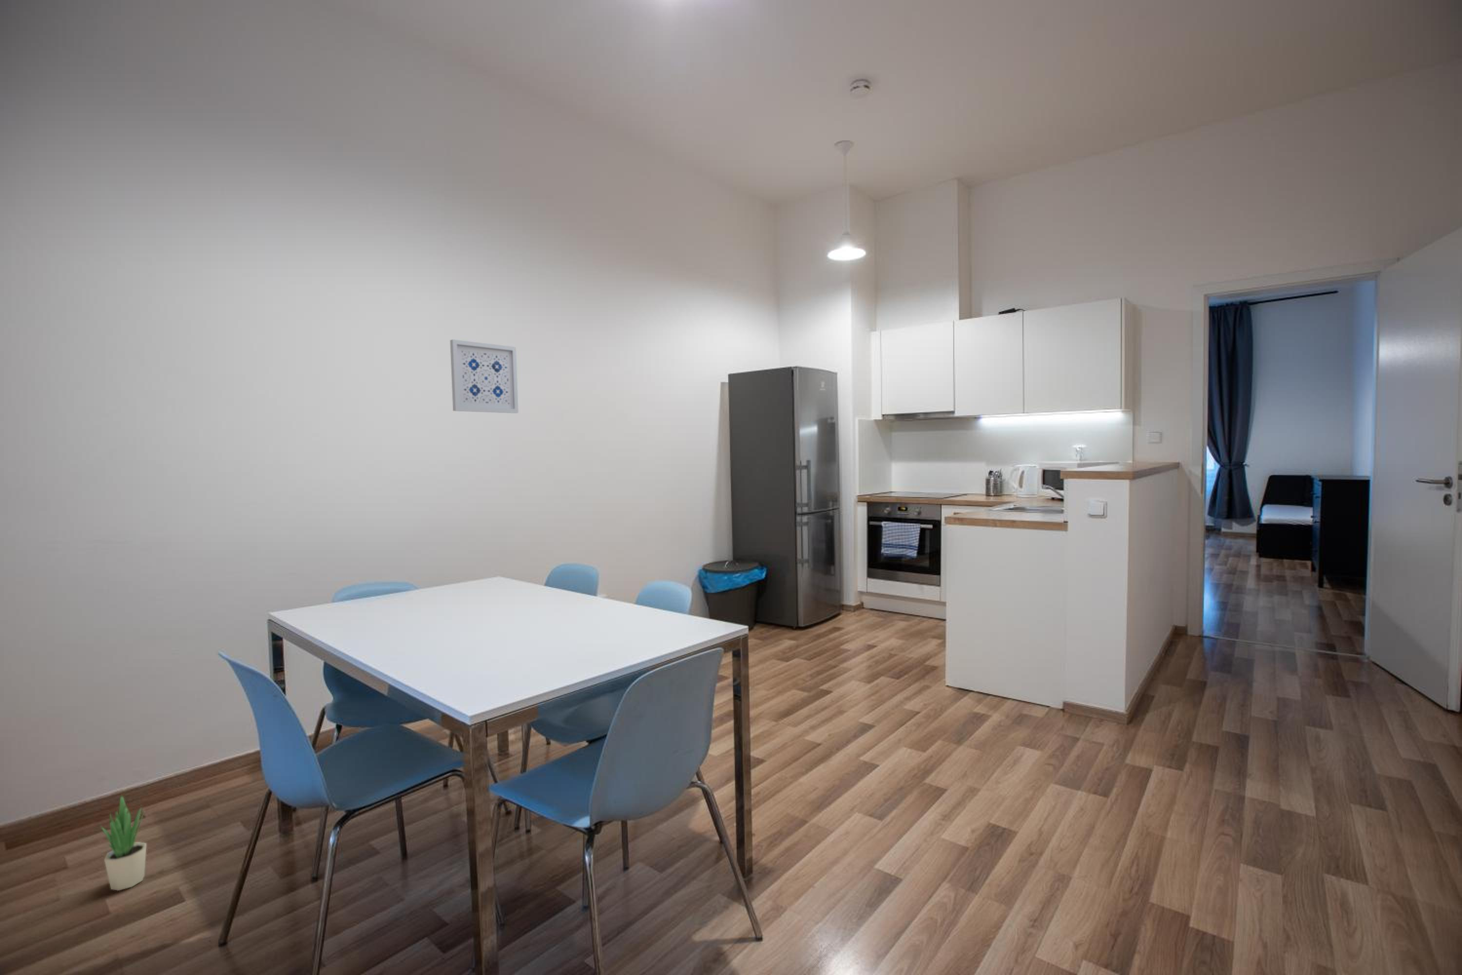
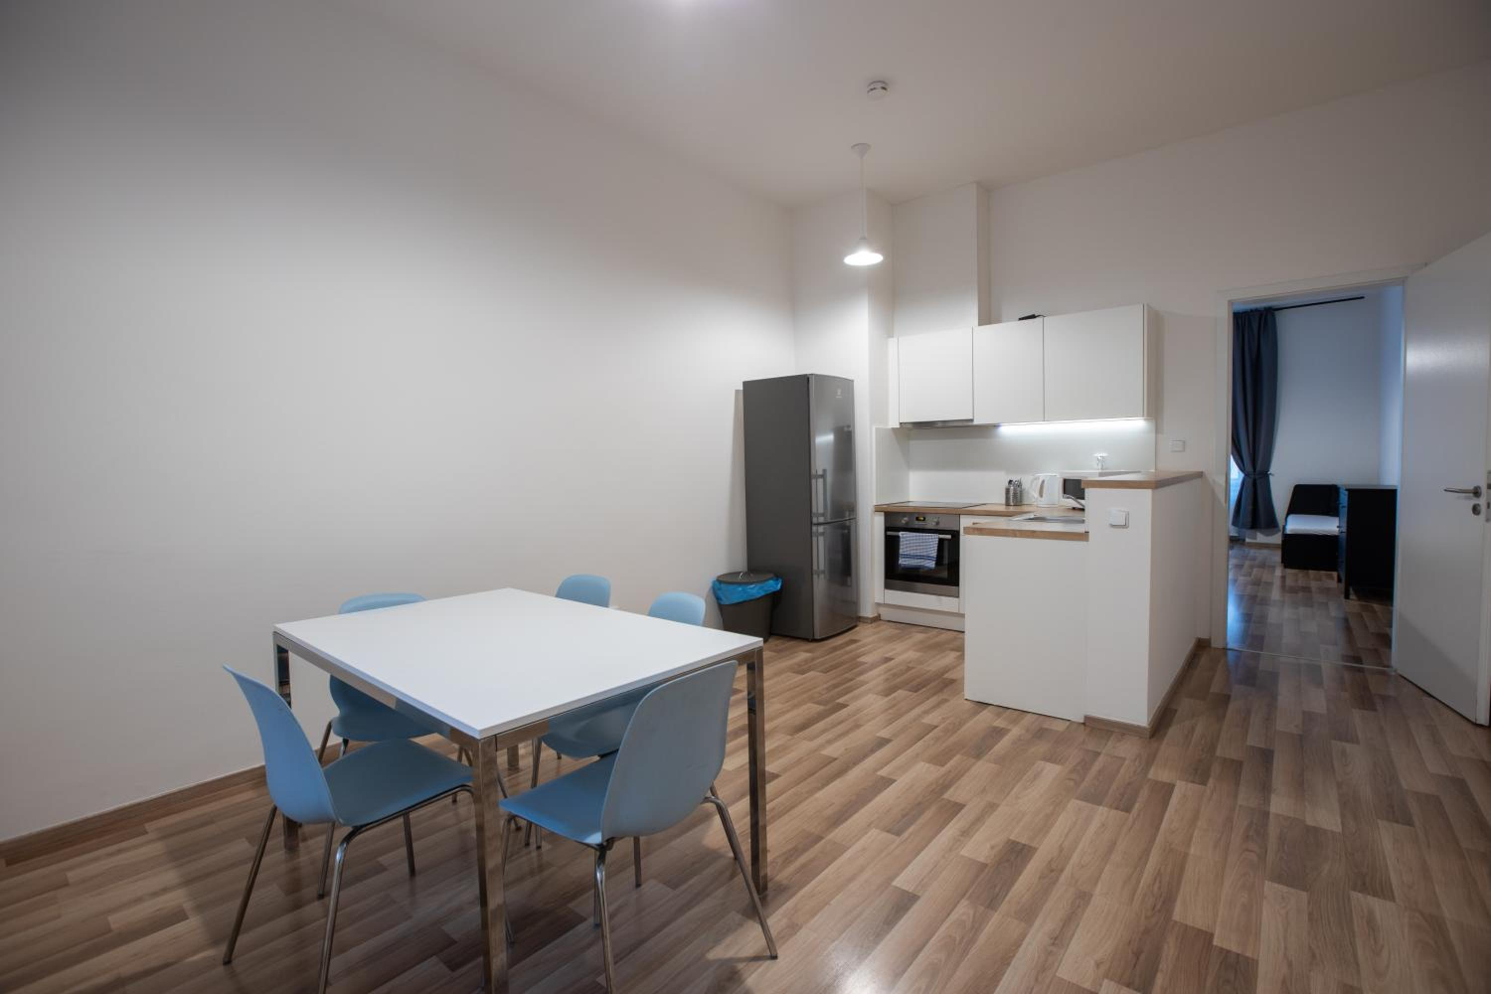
- wall art (485, 378)
- potted plant (122, 840)
